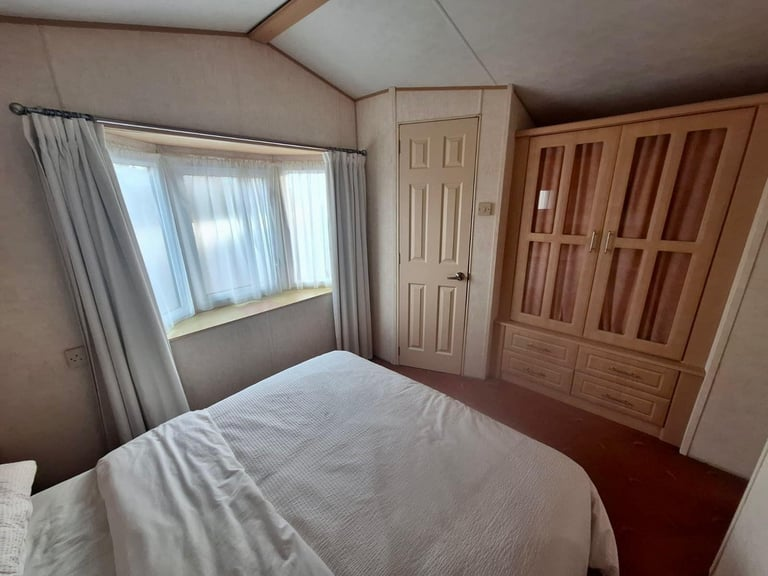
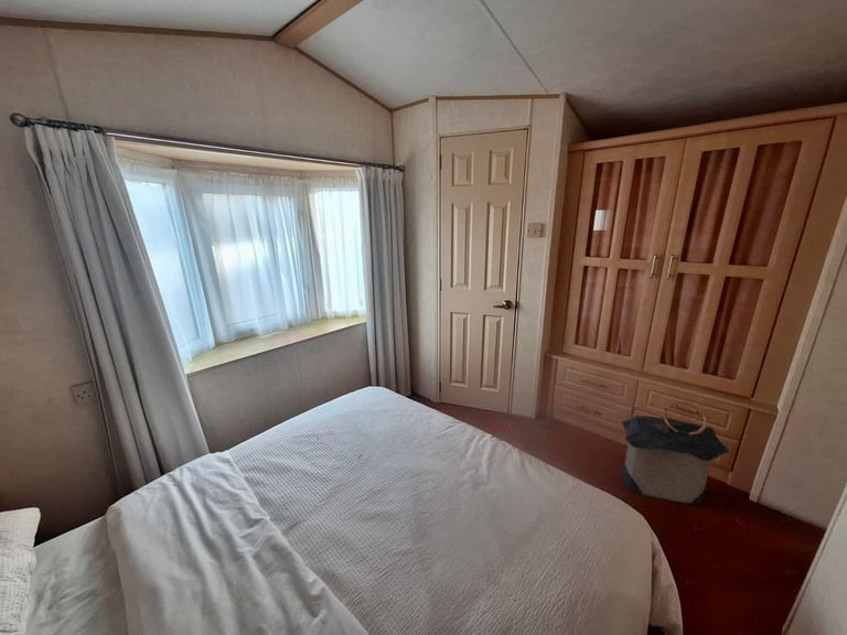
+ laundry hamper (666, 449)
